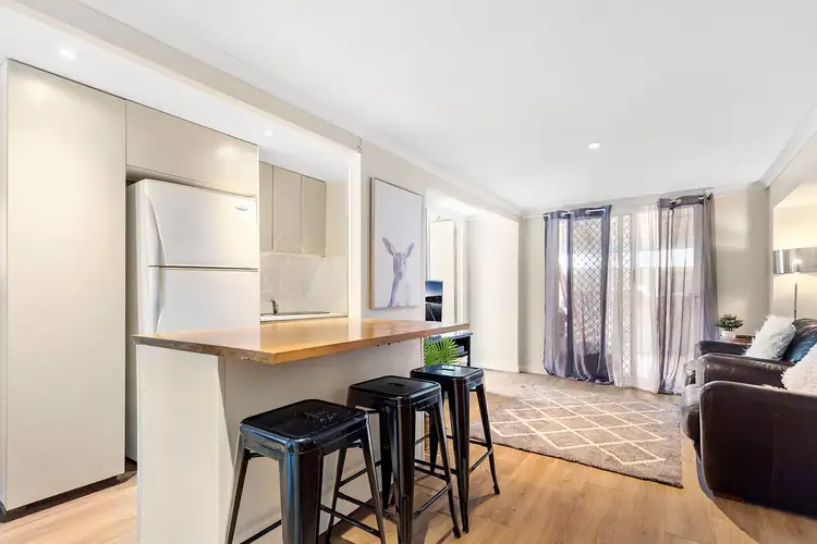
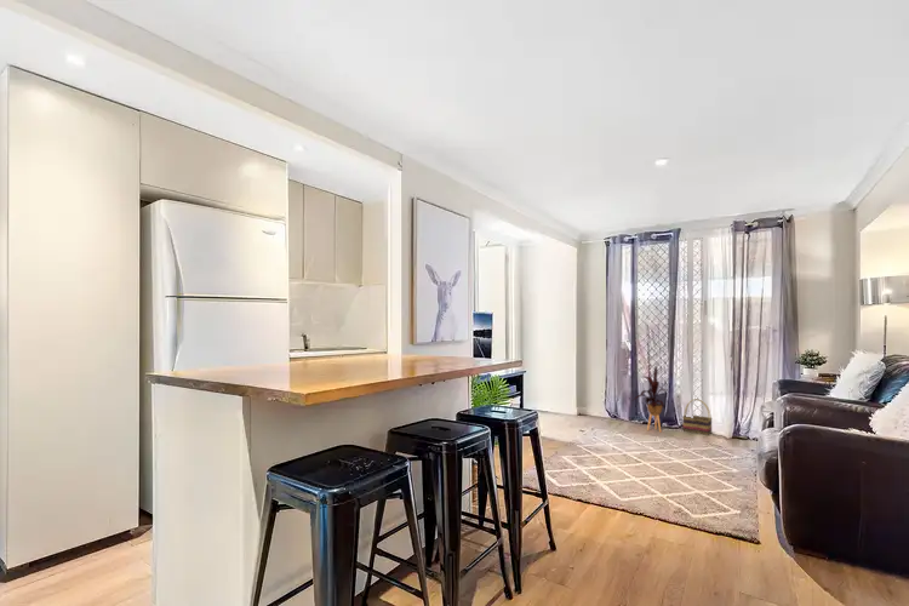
+ basket (697, 416)
+ house plant (650, 398)
